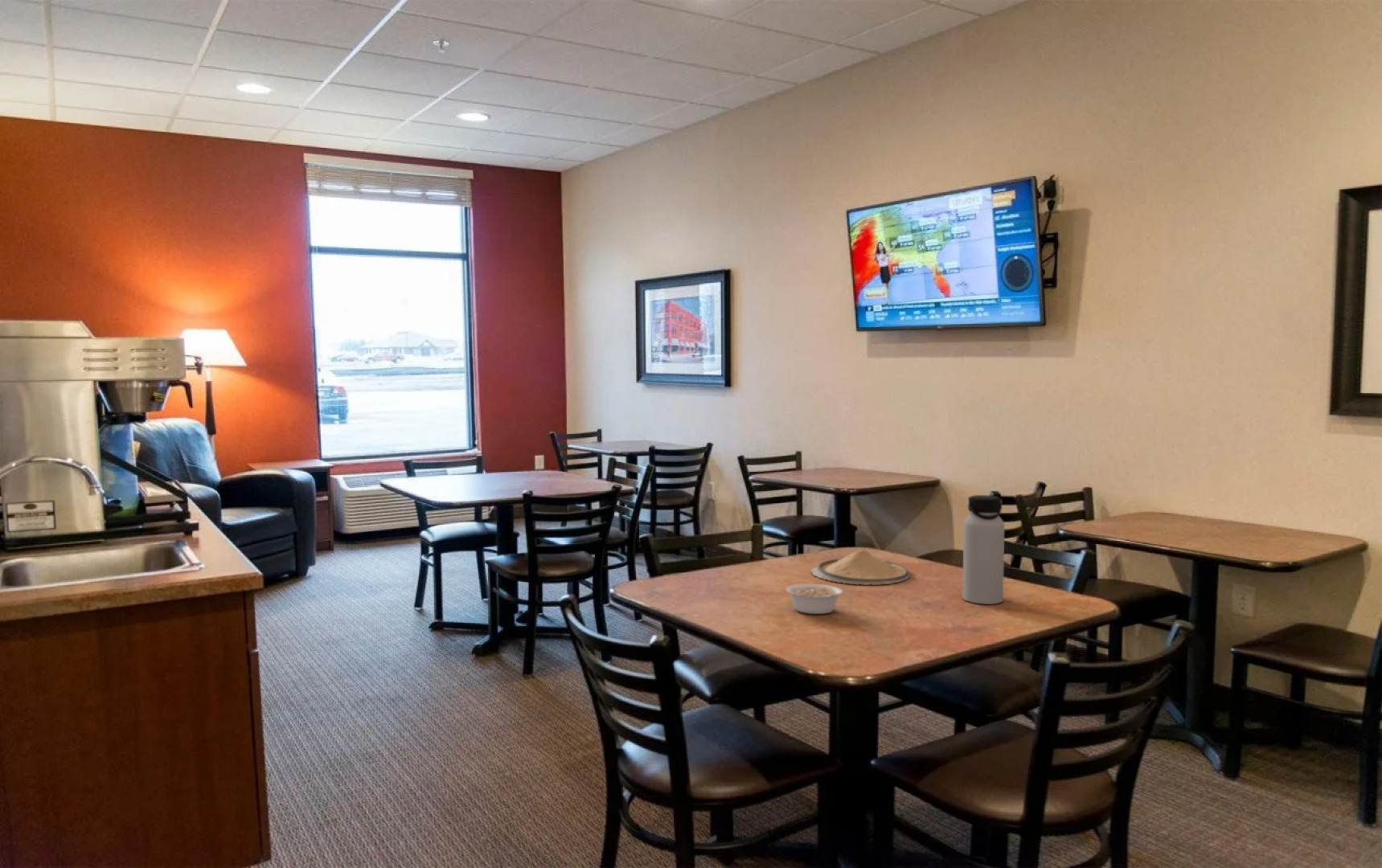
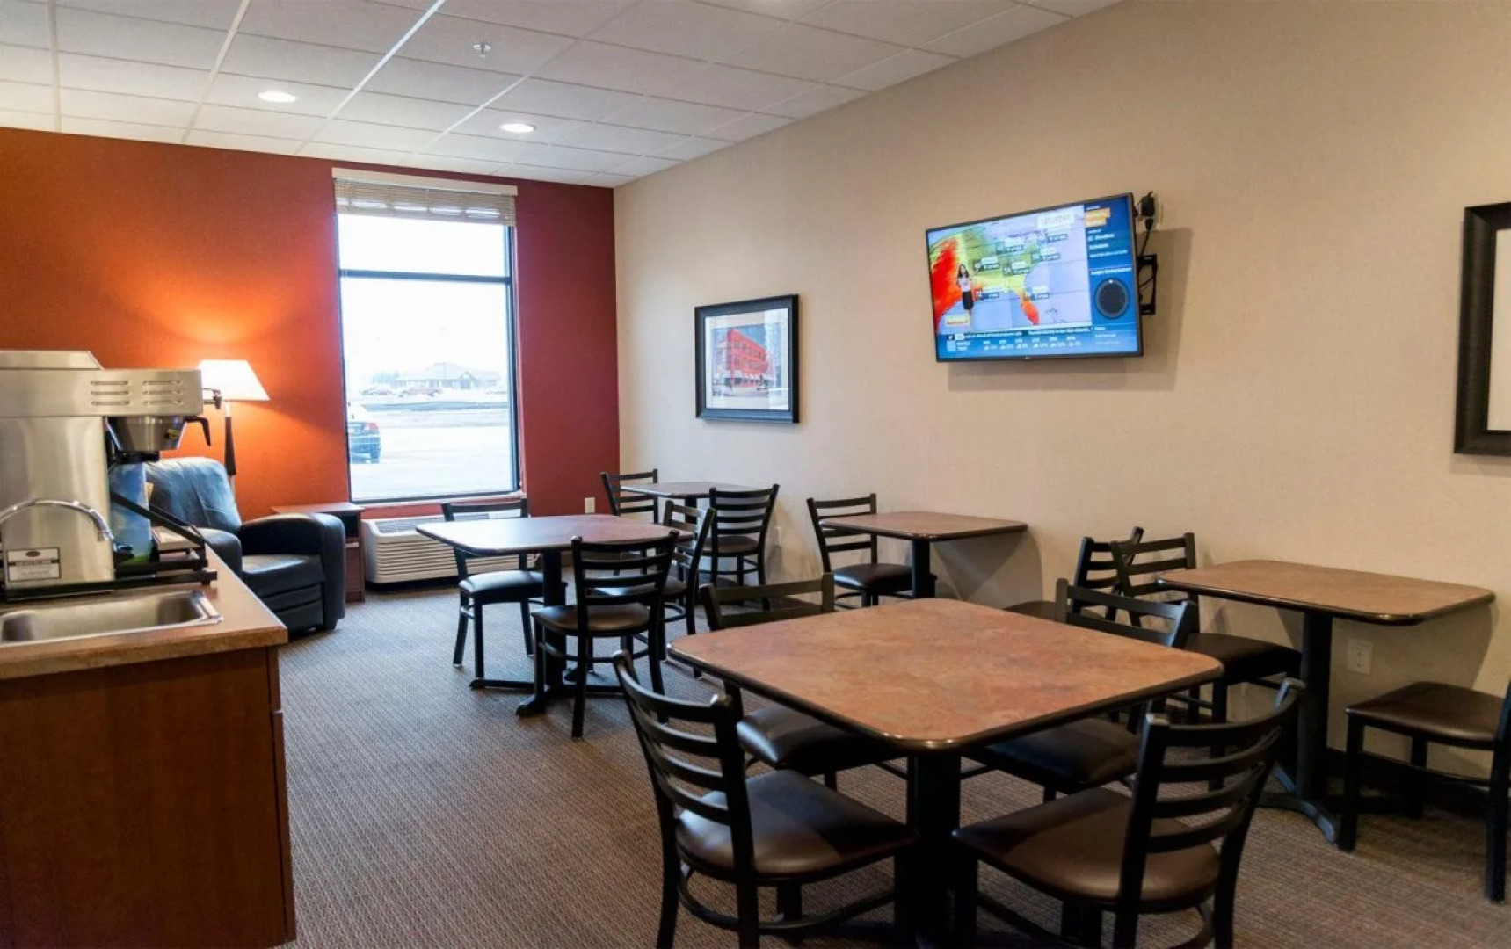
- plate (859, 561)
- water bottle (983, 548)
- legume (816, 598)
